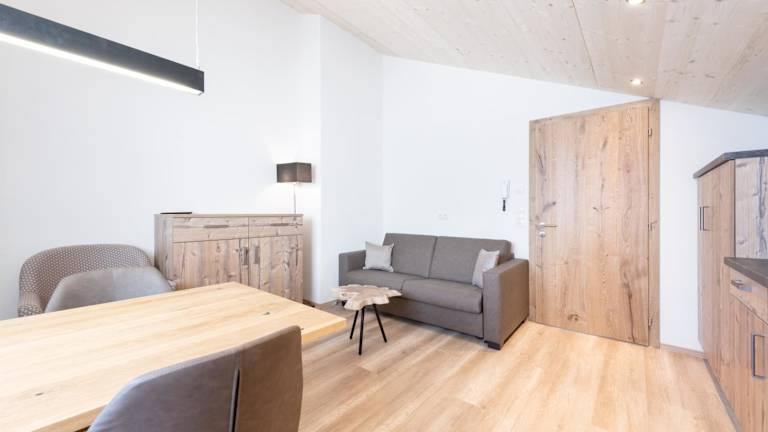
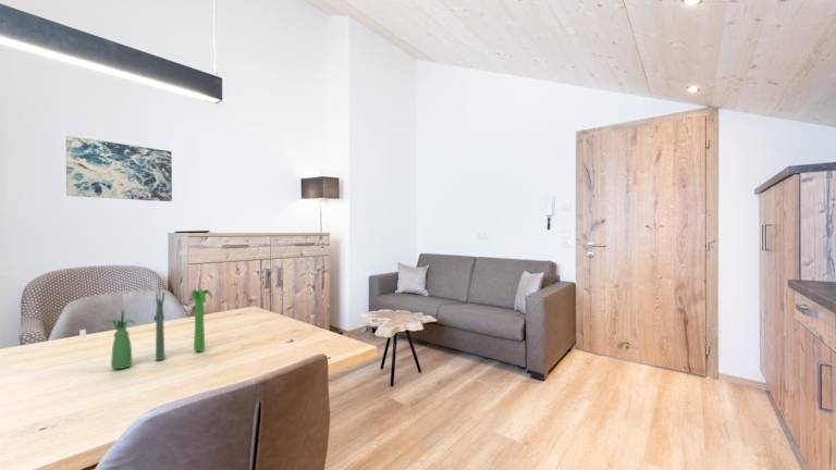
+ wall art (123, 171)
+ plant (153, 319)
